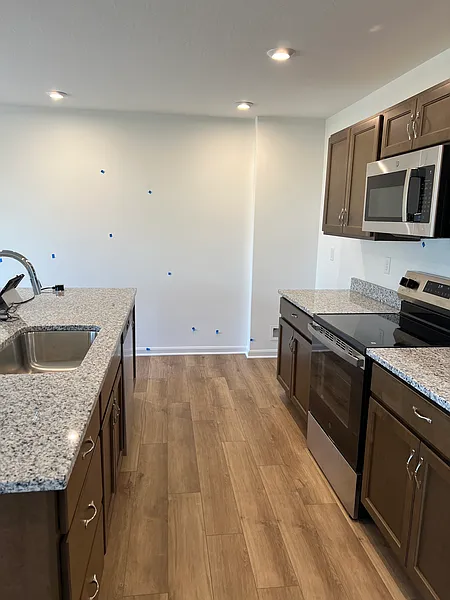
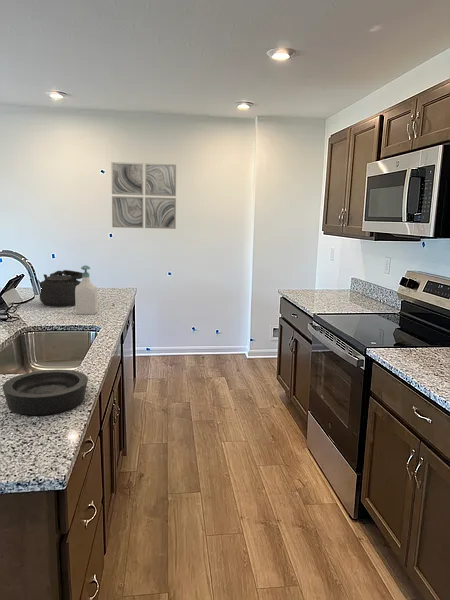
+ kettle (60, 287)
+ soap bottle (85, 289)
+ bowl (47, 391)
+ wall art (145, 197)
